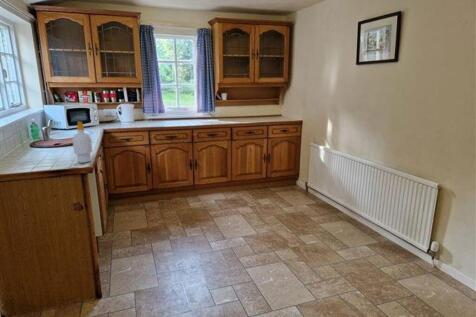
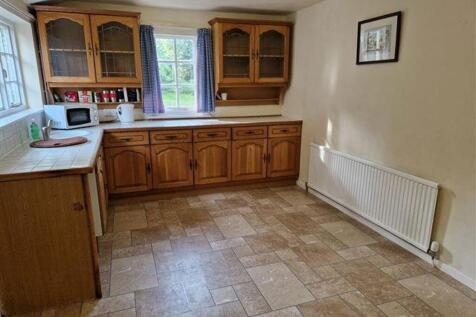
- soap bottle (82, 142)
